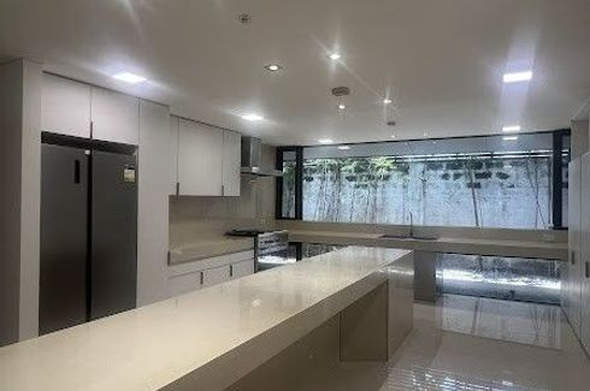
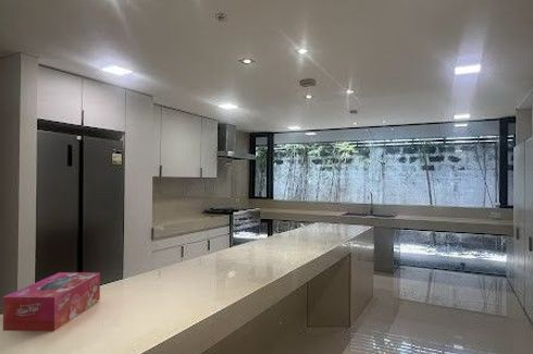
+ tissue box (57, 297)
